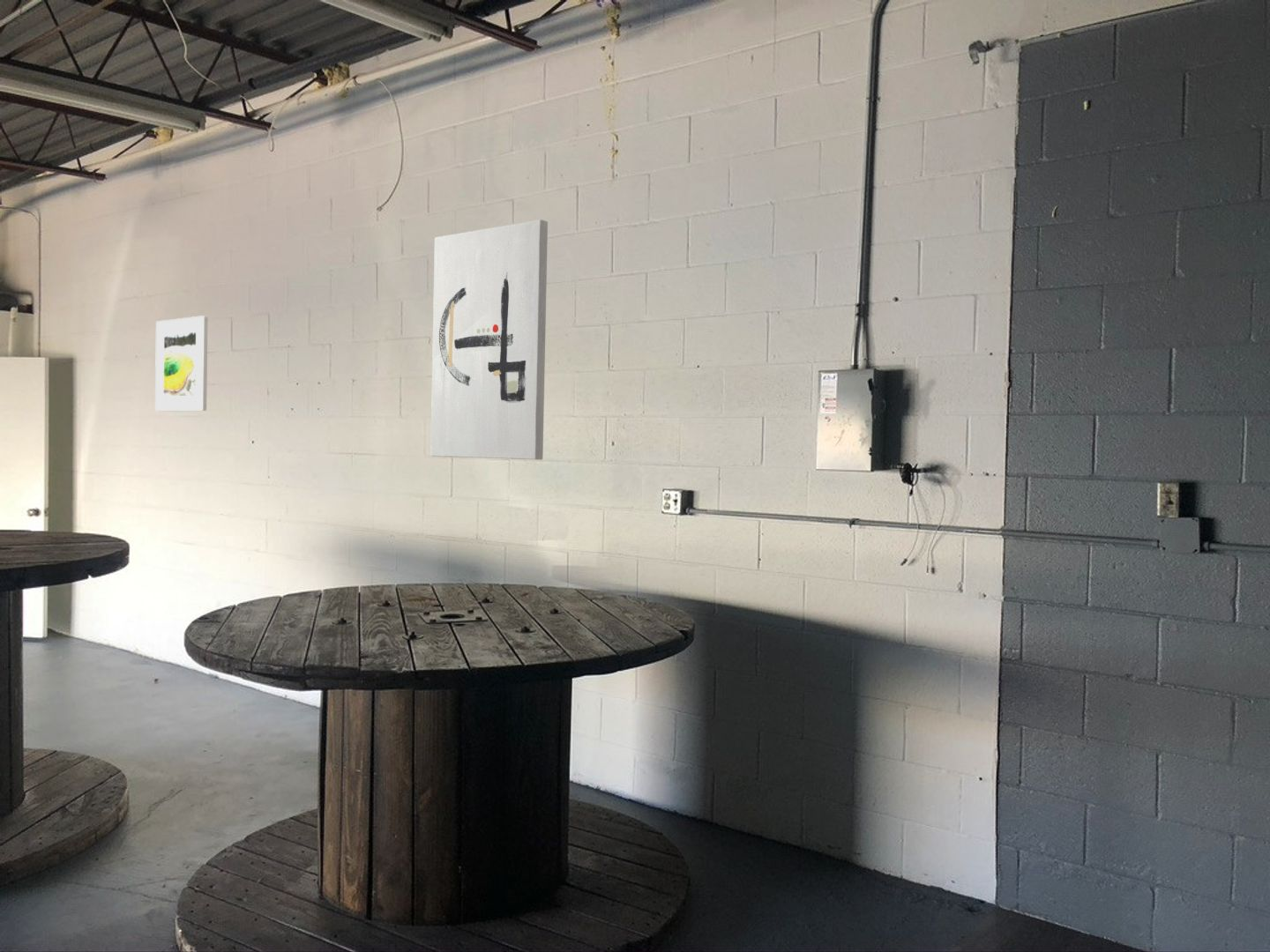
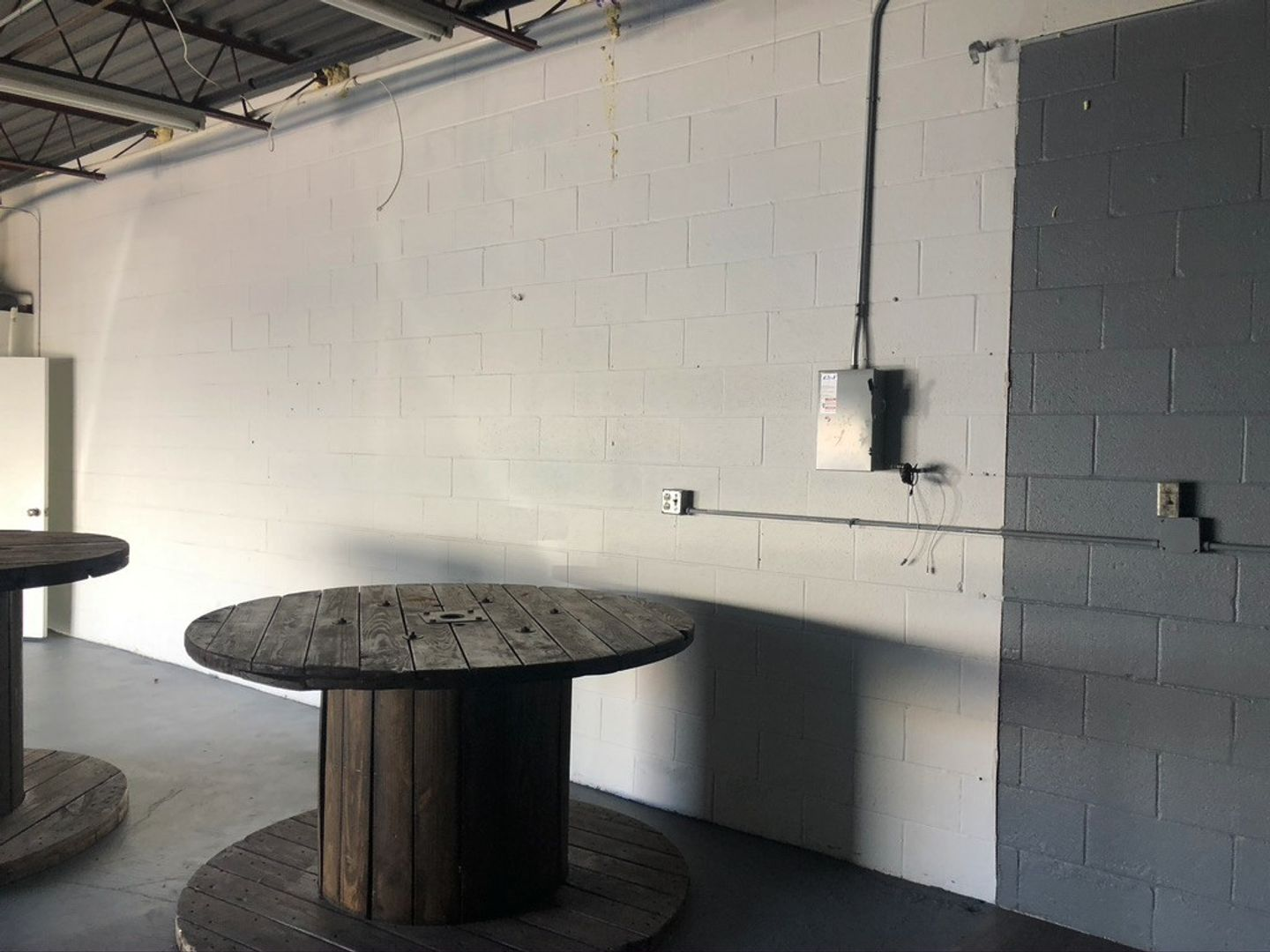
- wall art (487, 344)
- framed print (180, 364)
